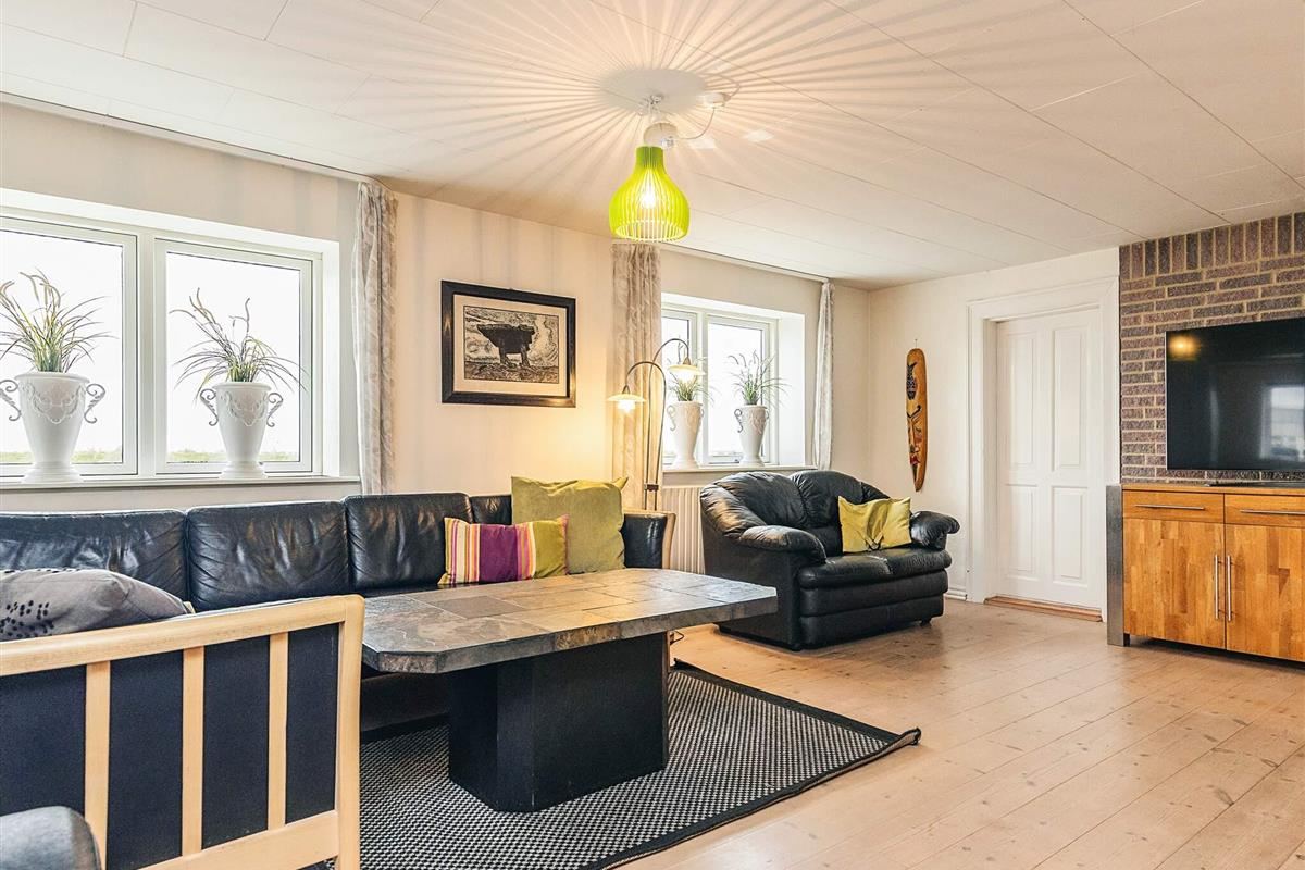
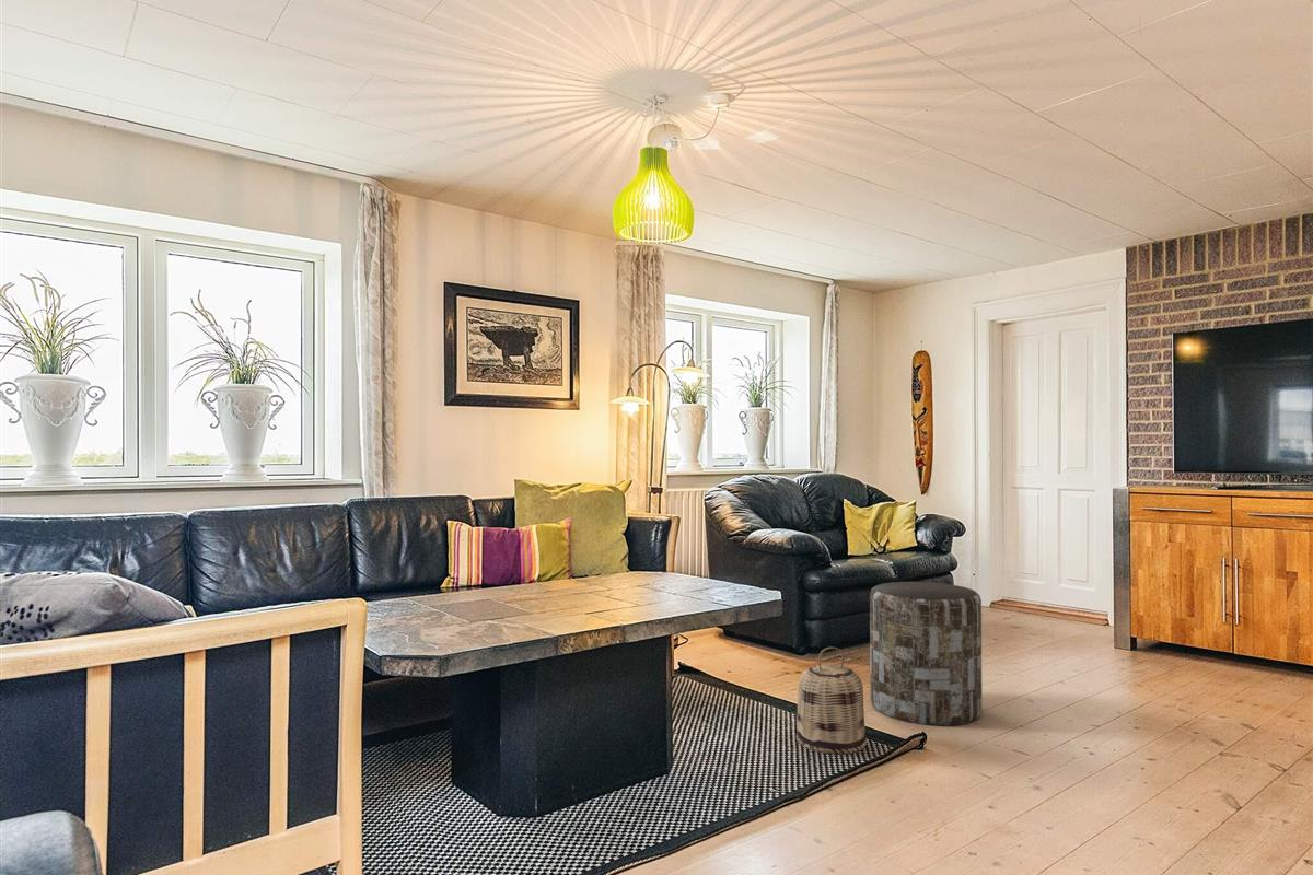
+ side table (925, 649)
+ basket (830, 693)
